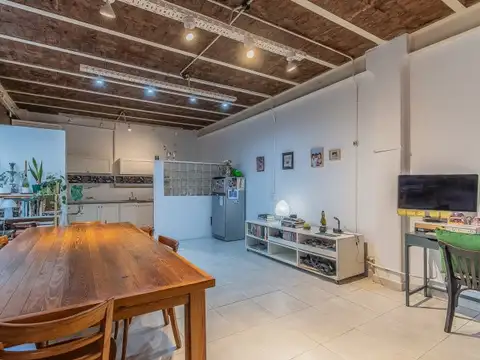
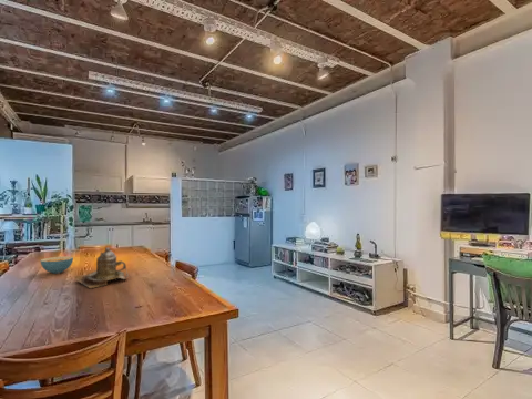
+ teapot (102, 264)
+ cereal bowl (57, 265)
